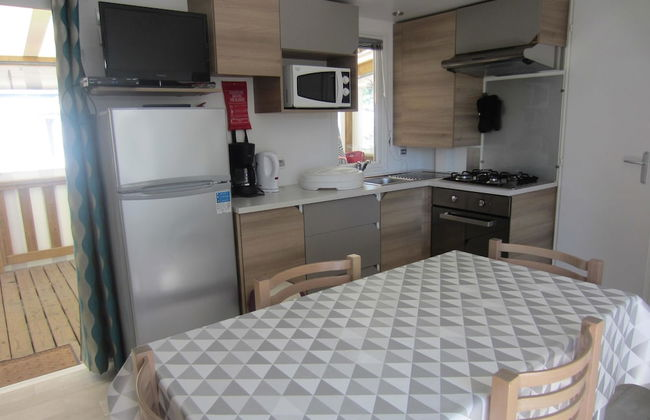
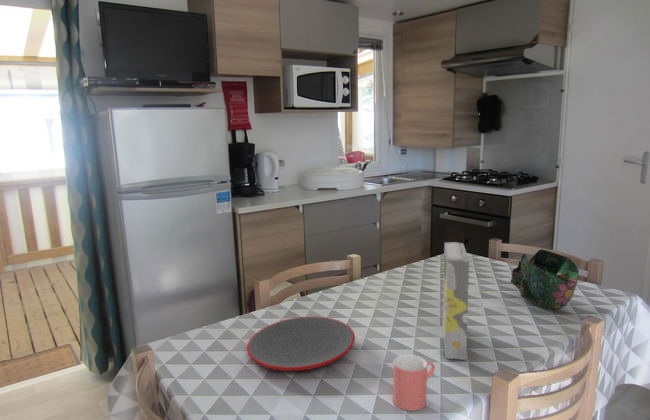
+ decorative bowl (541, 278)
+ cup (415, 379)
+ cereal box (454, 297)
+ plate (301, 343)
